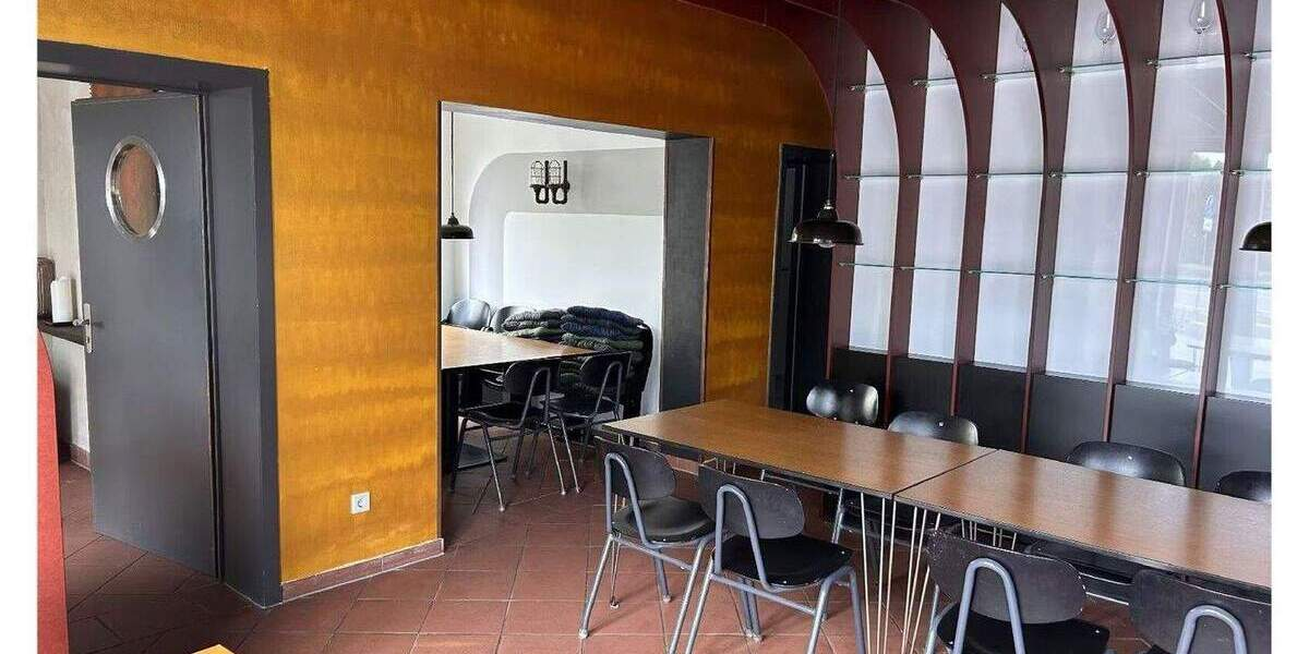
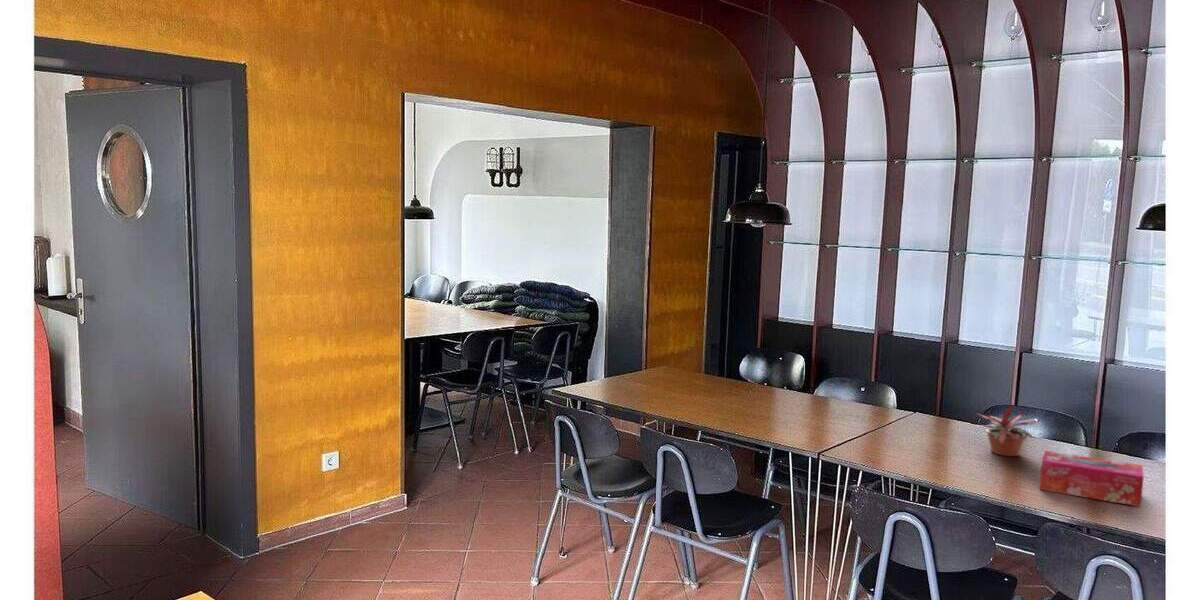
+ tissue box (1090, 477)
+ potted plant (1007, 426)
